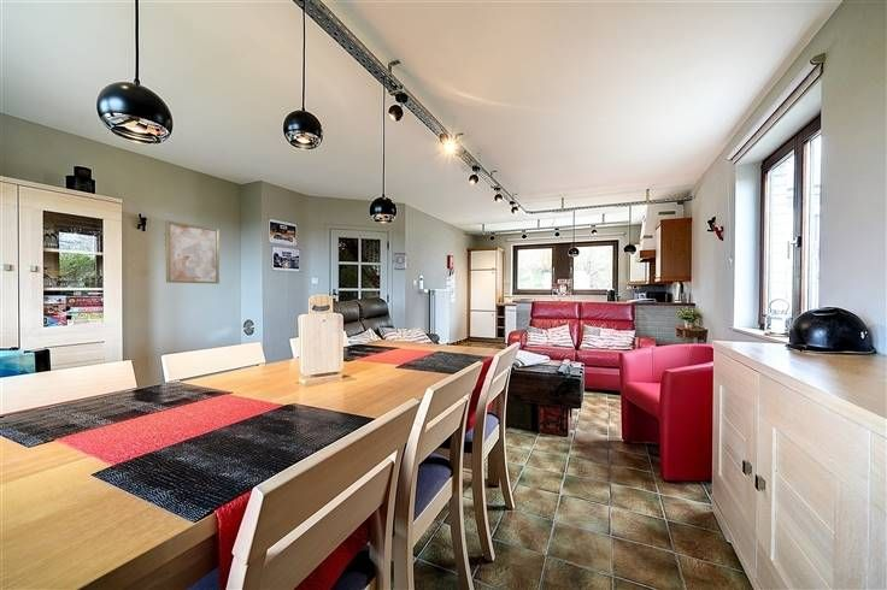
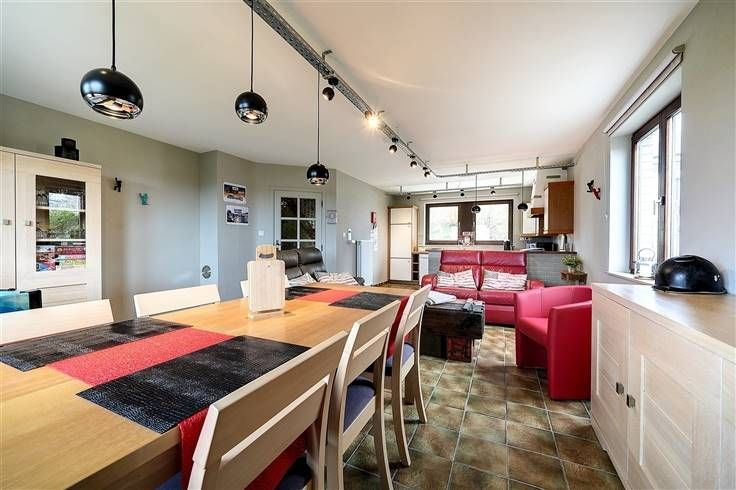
- wall art (194, 254)
